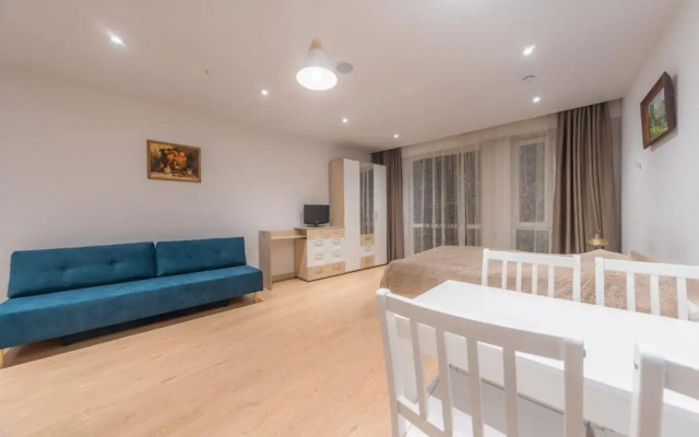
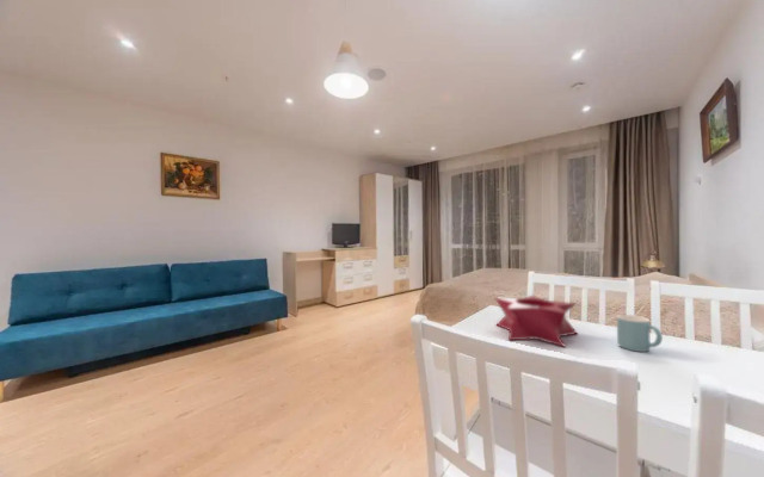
+ mug (639, 334)
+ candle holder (530, 316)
